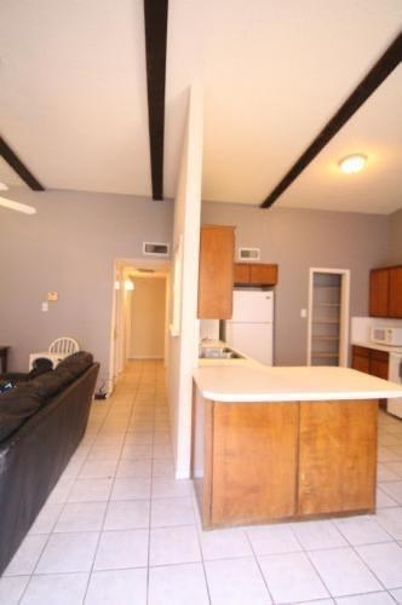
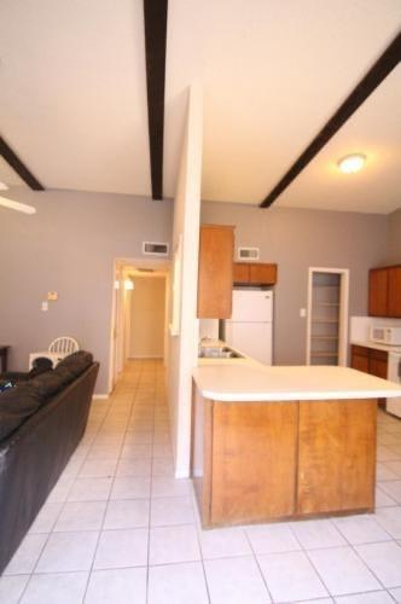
- potted plant (103, 385)
